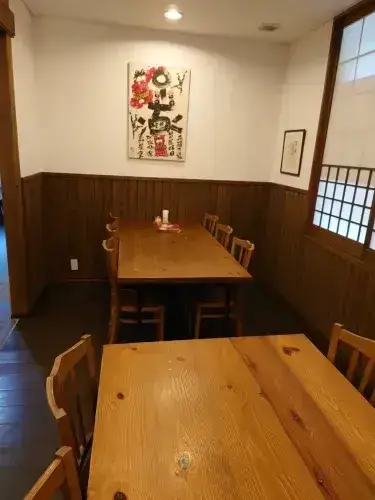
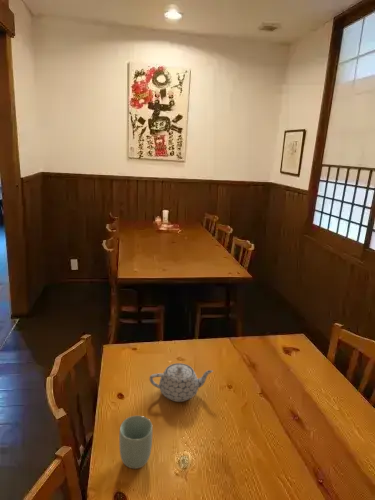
+ teapot (181, 379)
+ cup (135, 444)
